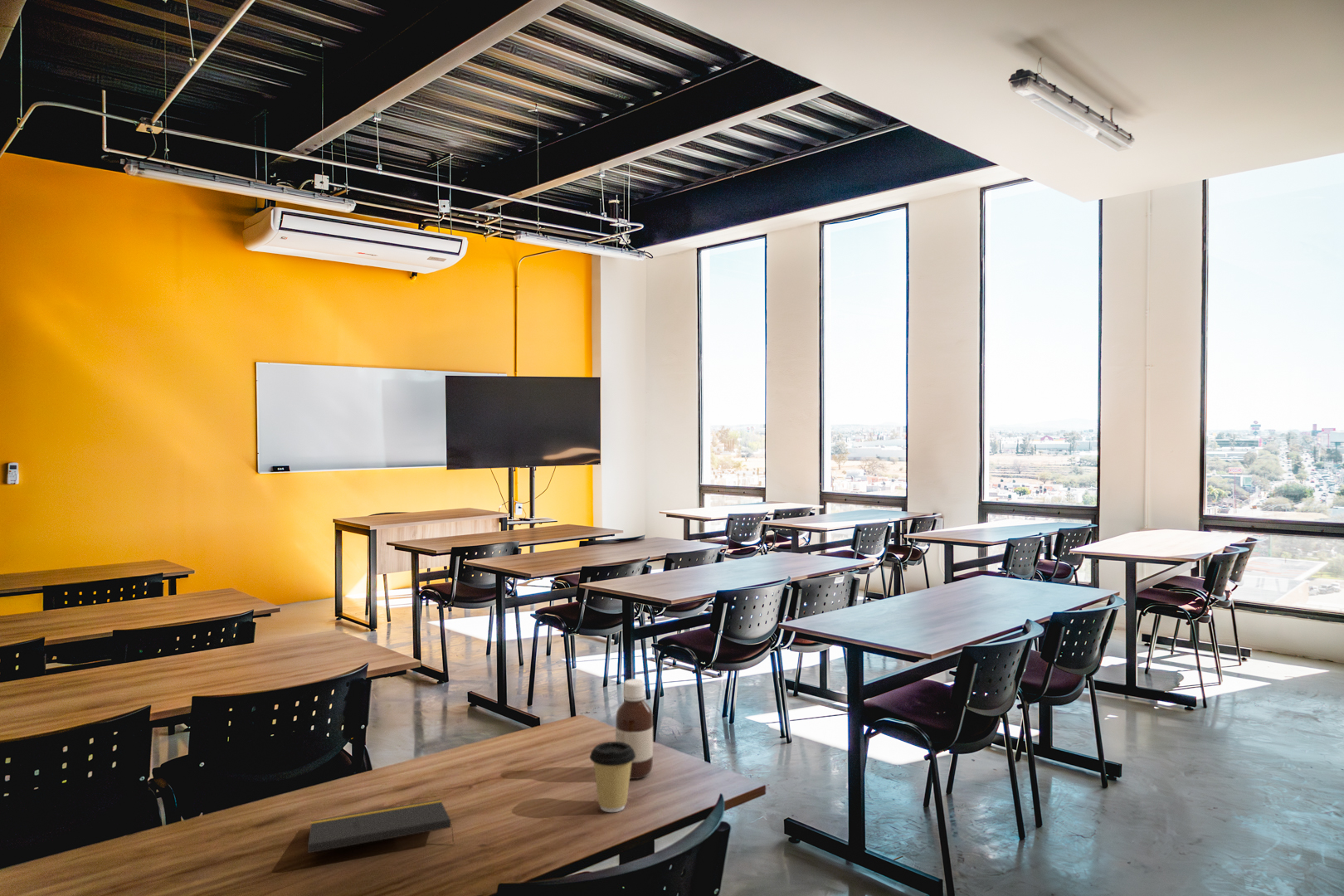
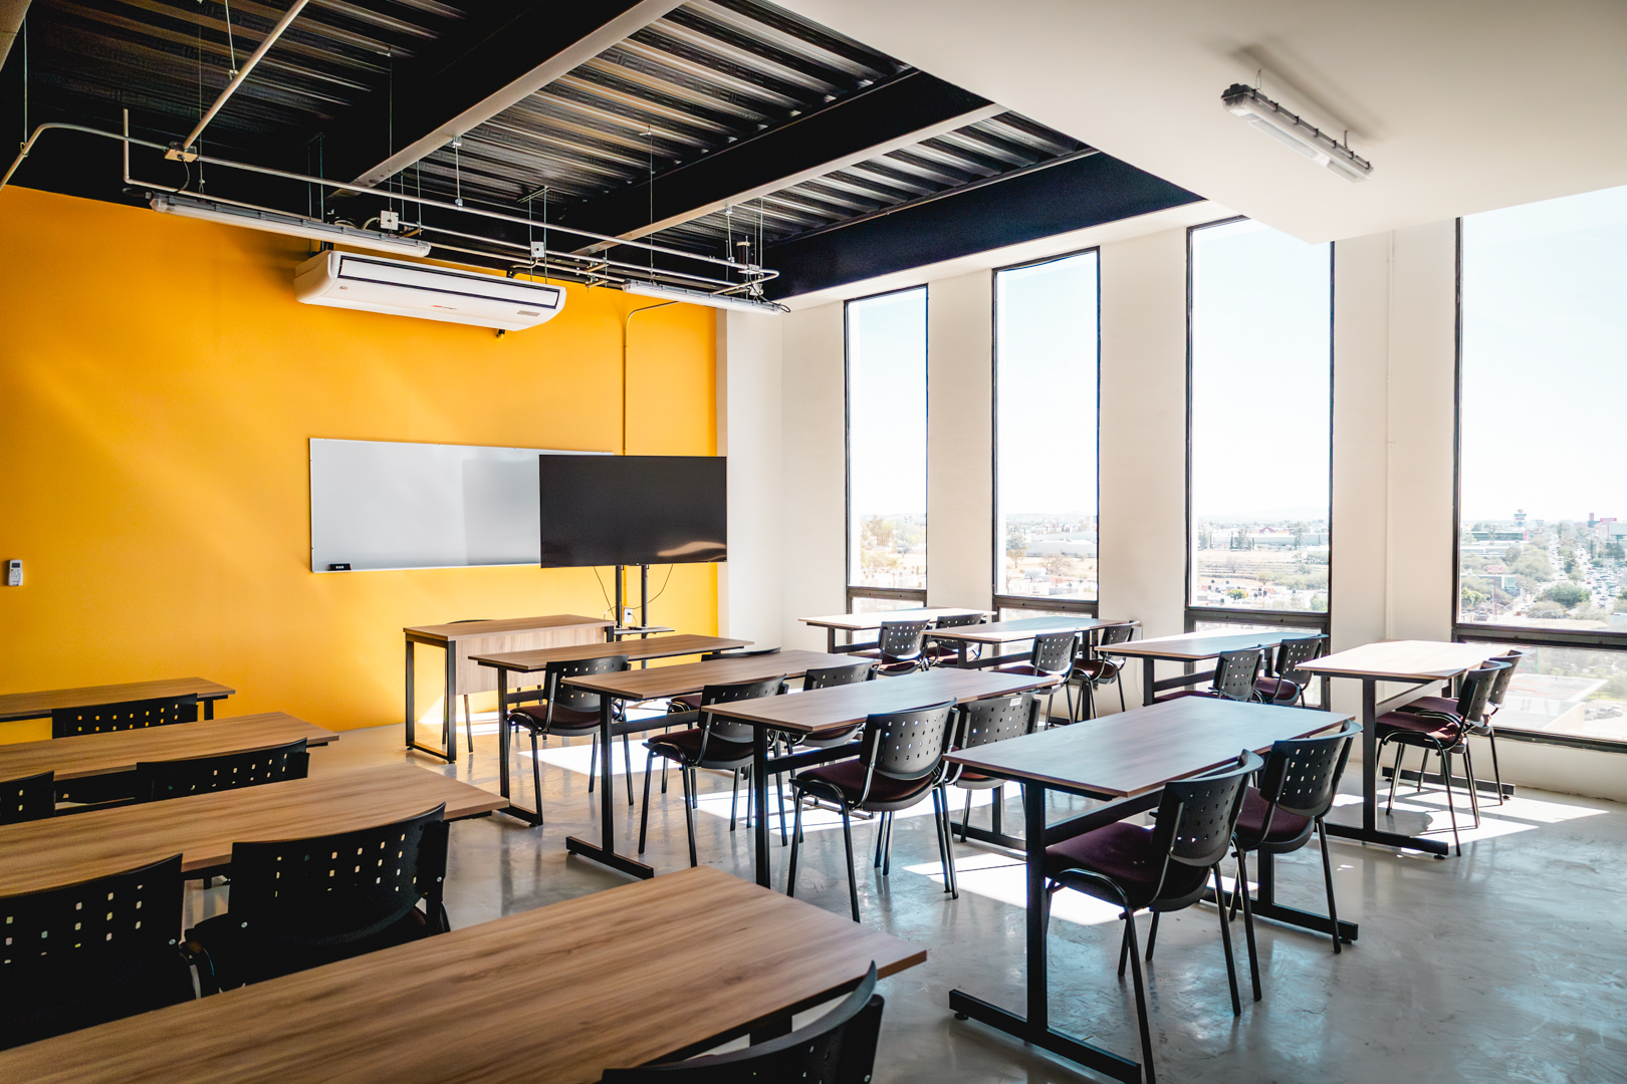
- notepad (379, 824)
- bottle (634, 728)
- coffee cup (612, 776)
